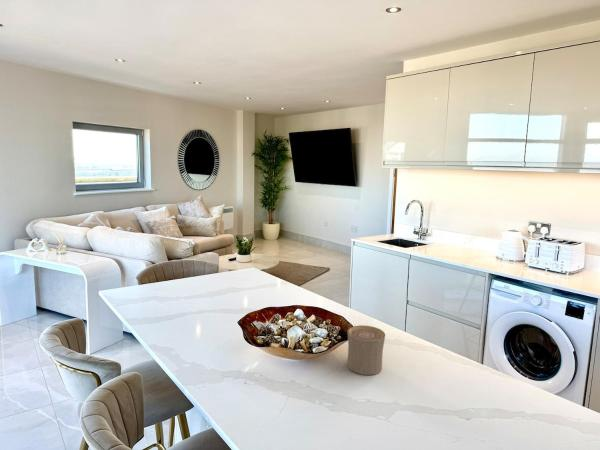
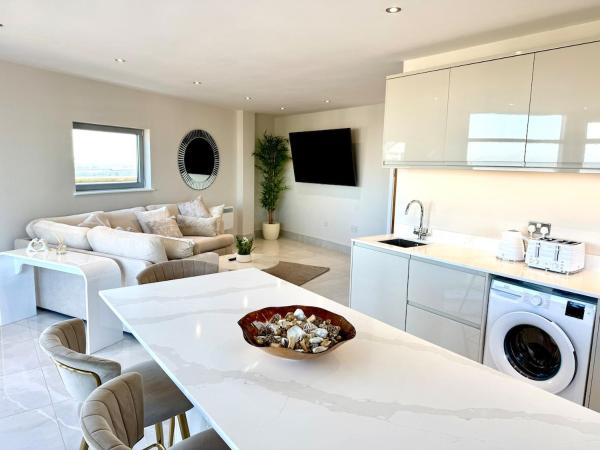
- cup (365, 349)
